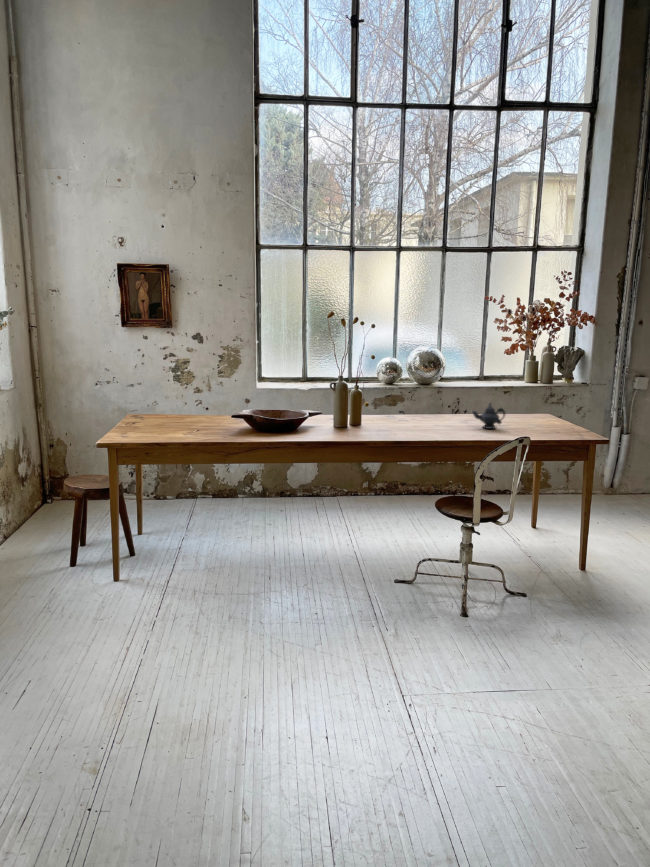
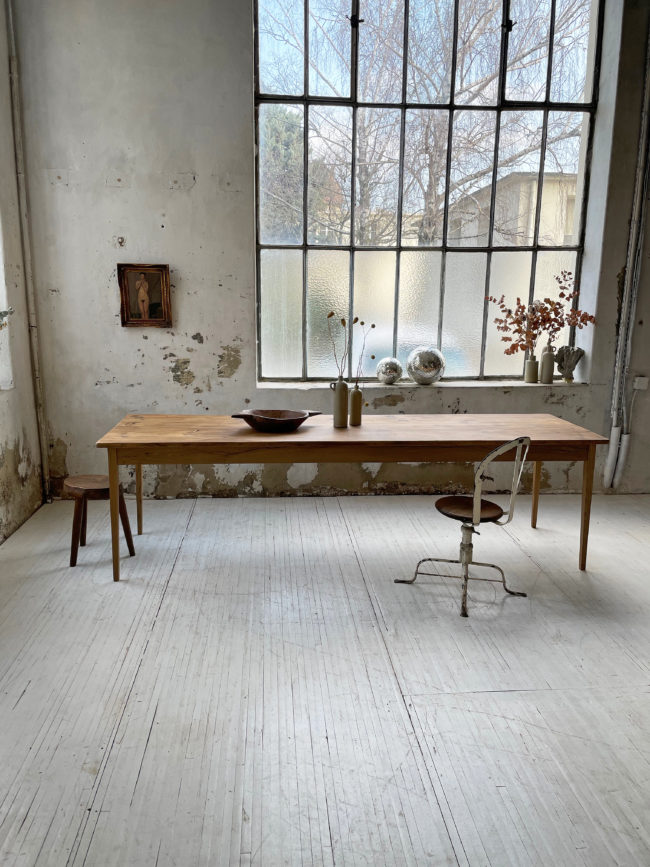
- teapot (488, 415)
